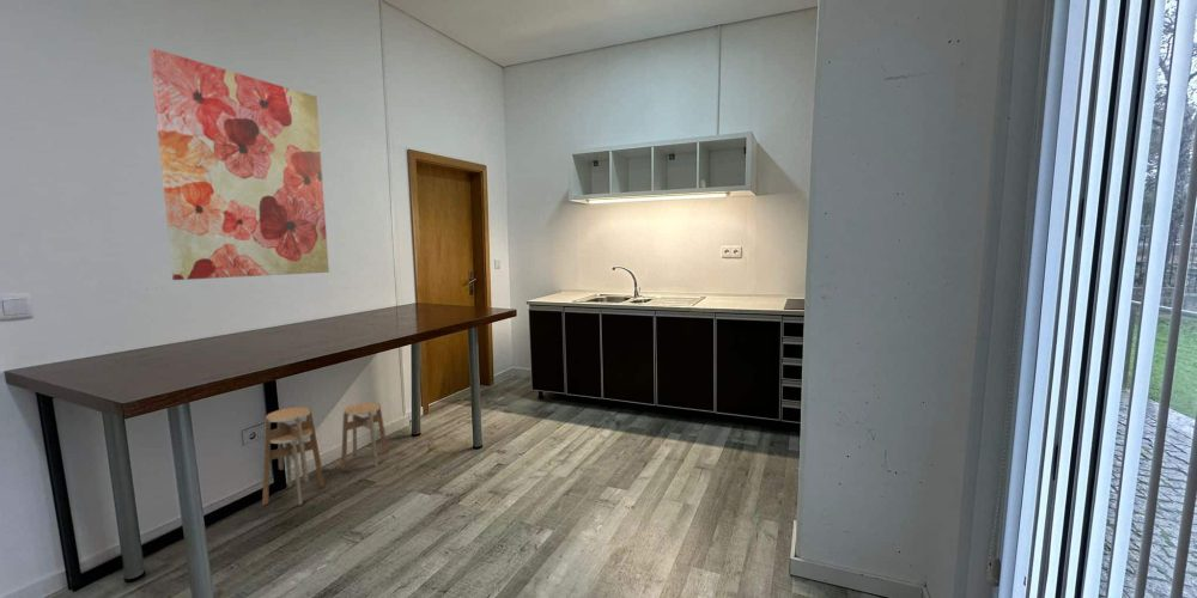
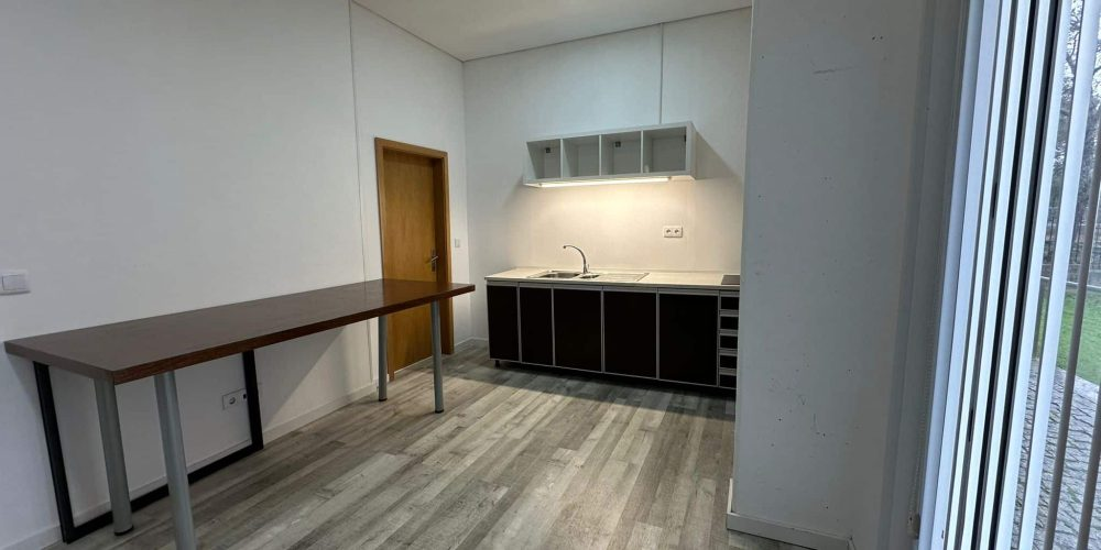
- stool (342, 439)
- wall art (253, 177)
